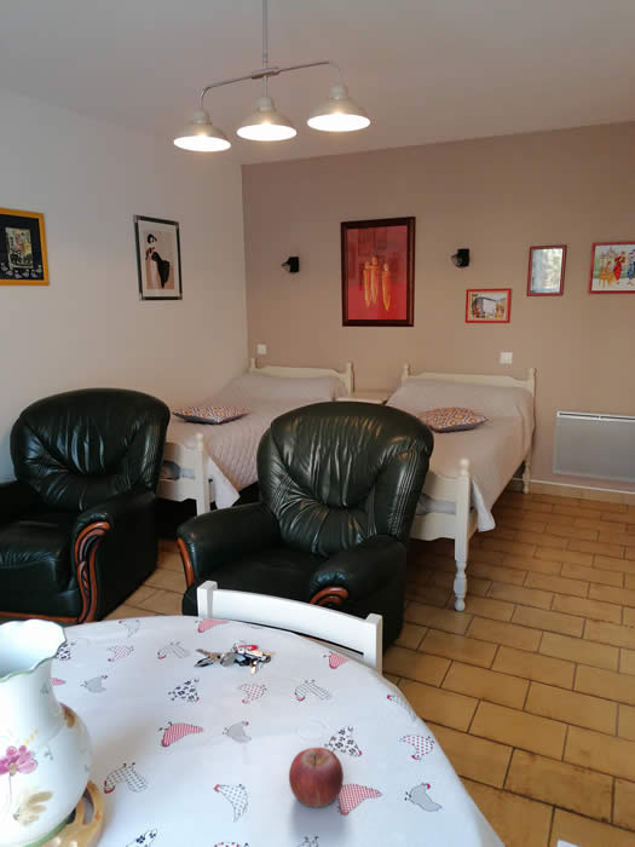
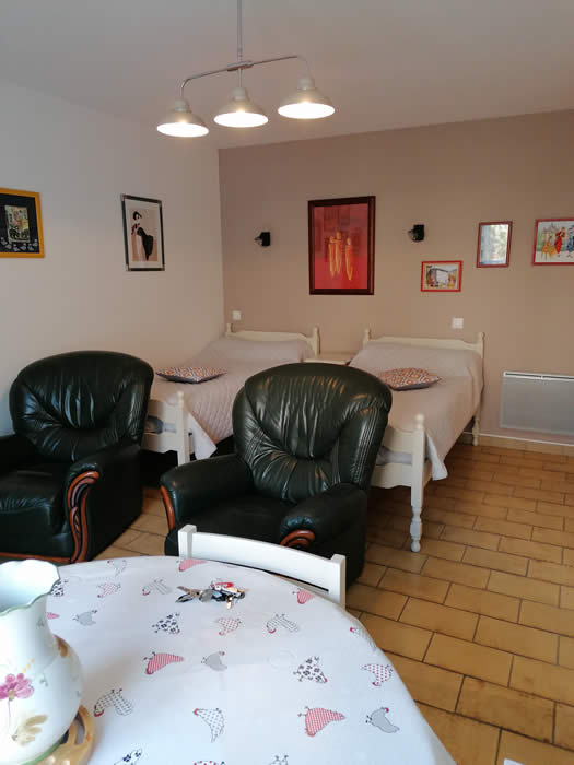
- fruit (316, 771)
